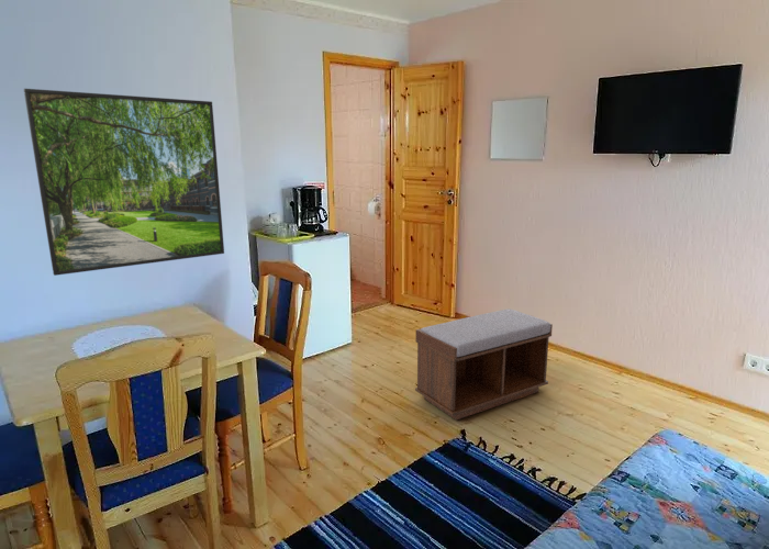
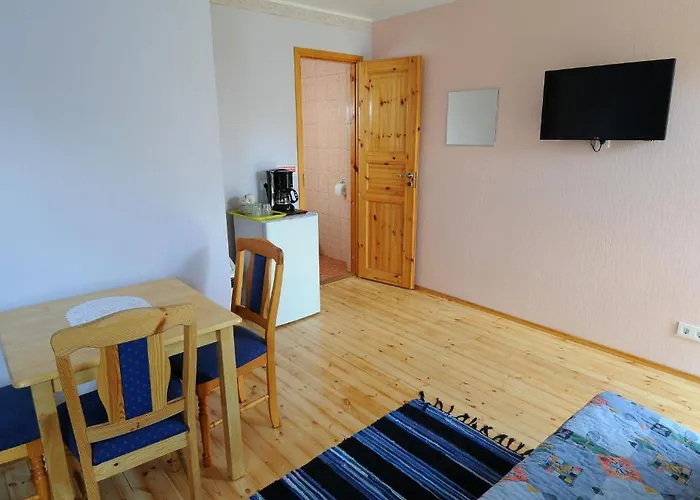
- bench (483, 359)
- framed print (137, 182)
